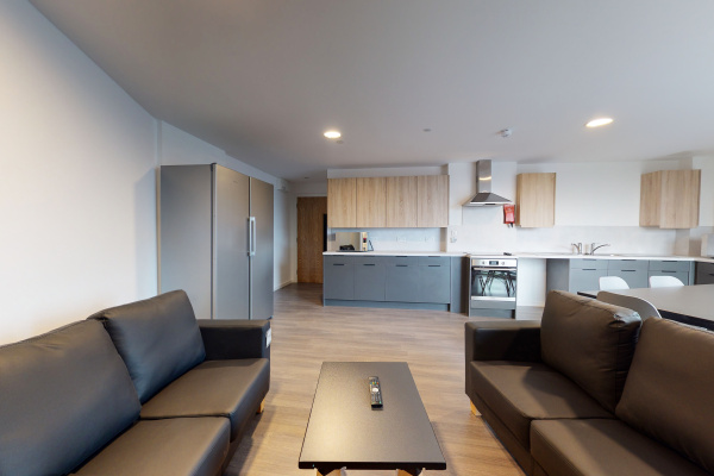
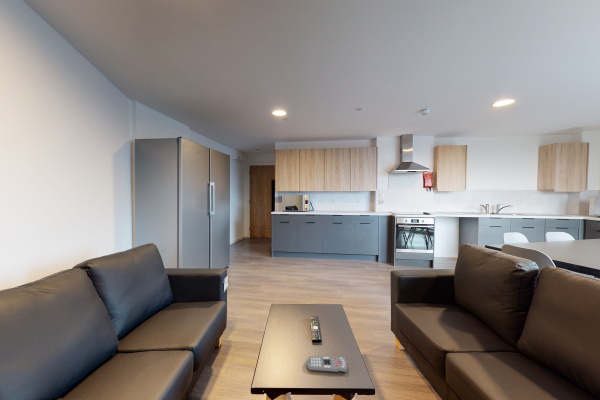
+ remote control (326, 364)
